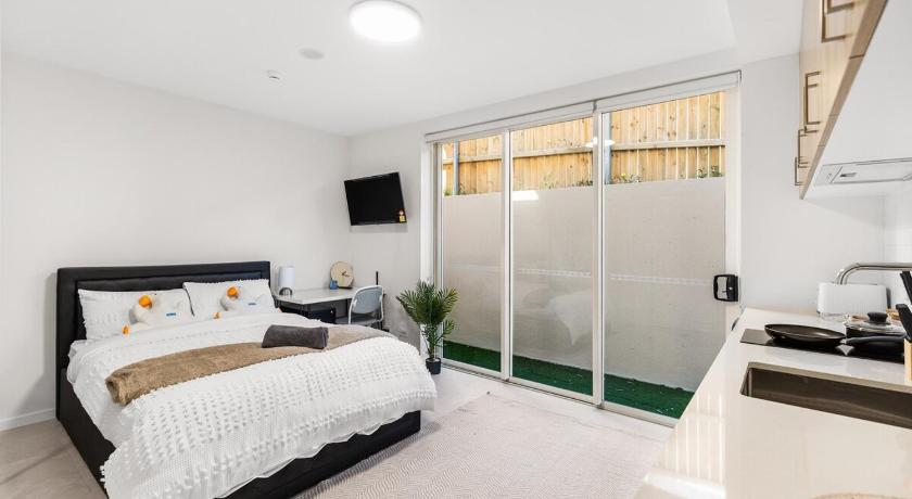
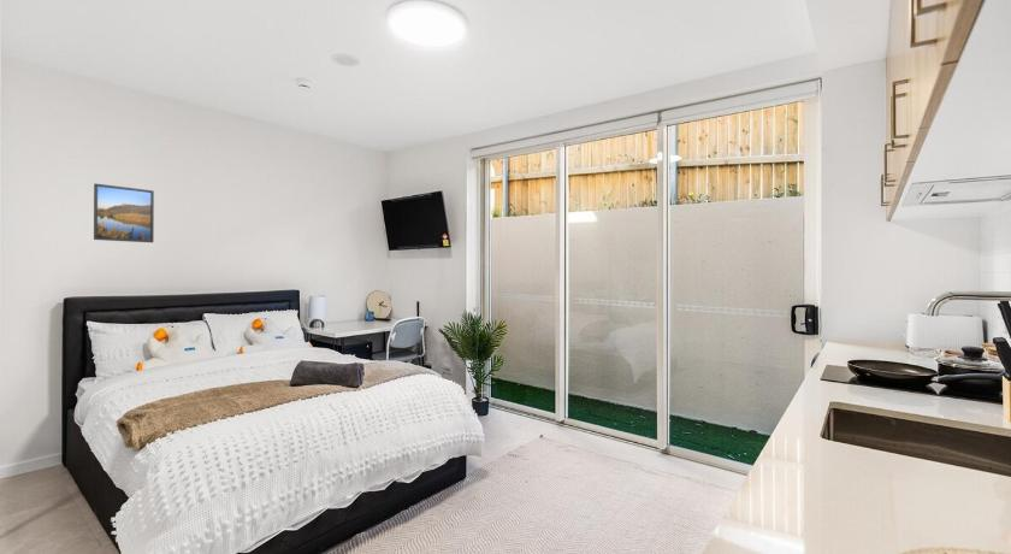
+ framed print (124, 213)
